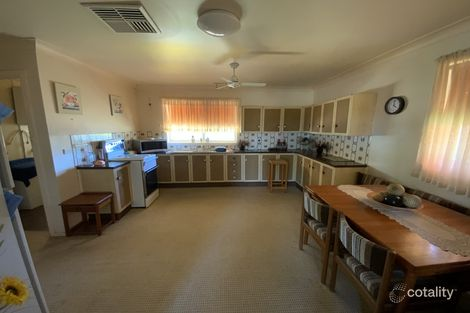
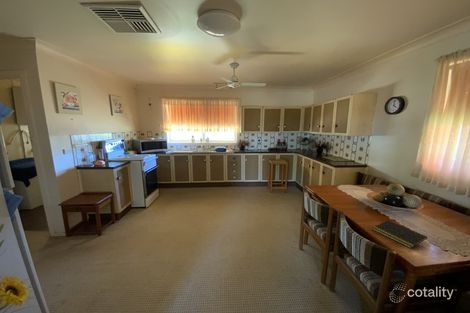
+ notepad (398, 232)
